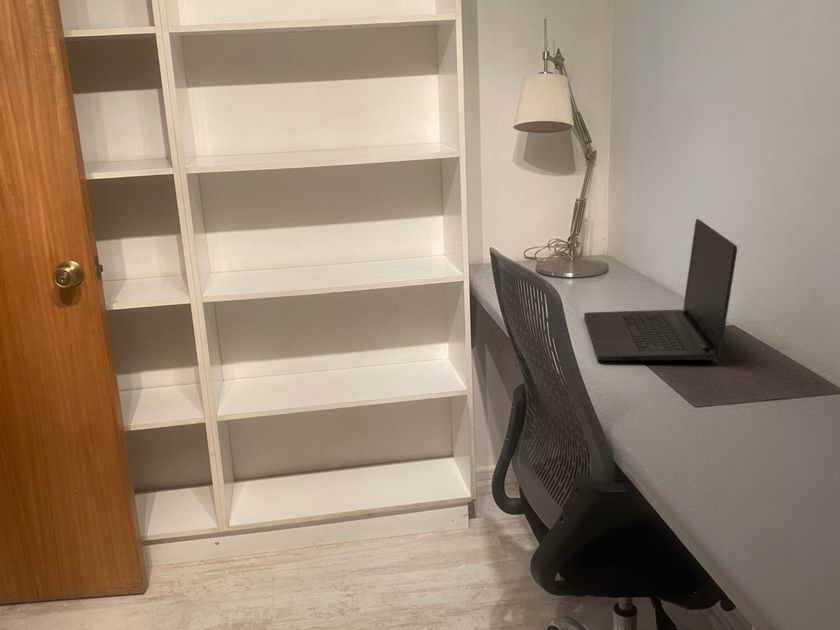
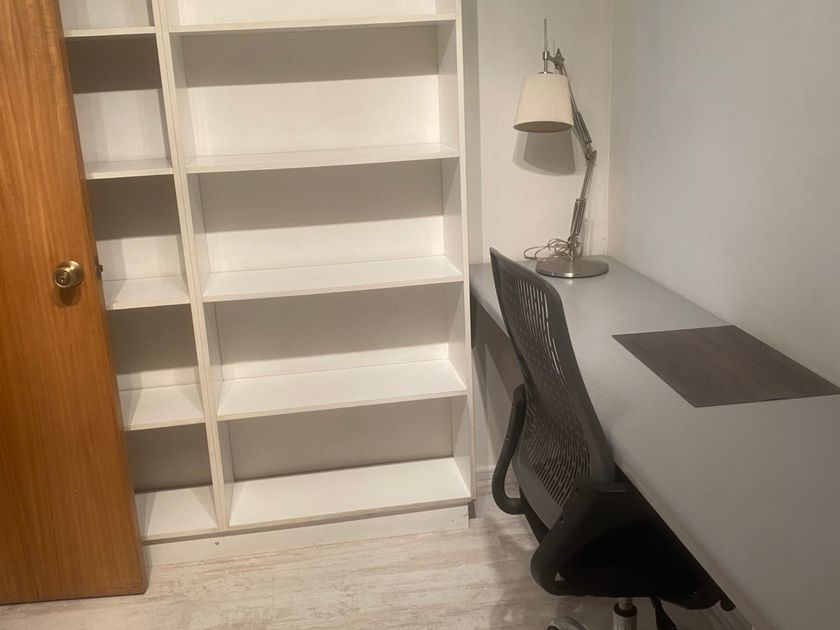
- laptop (651, 310)
